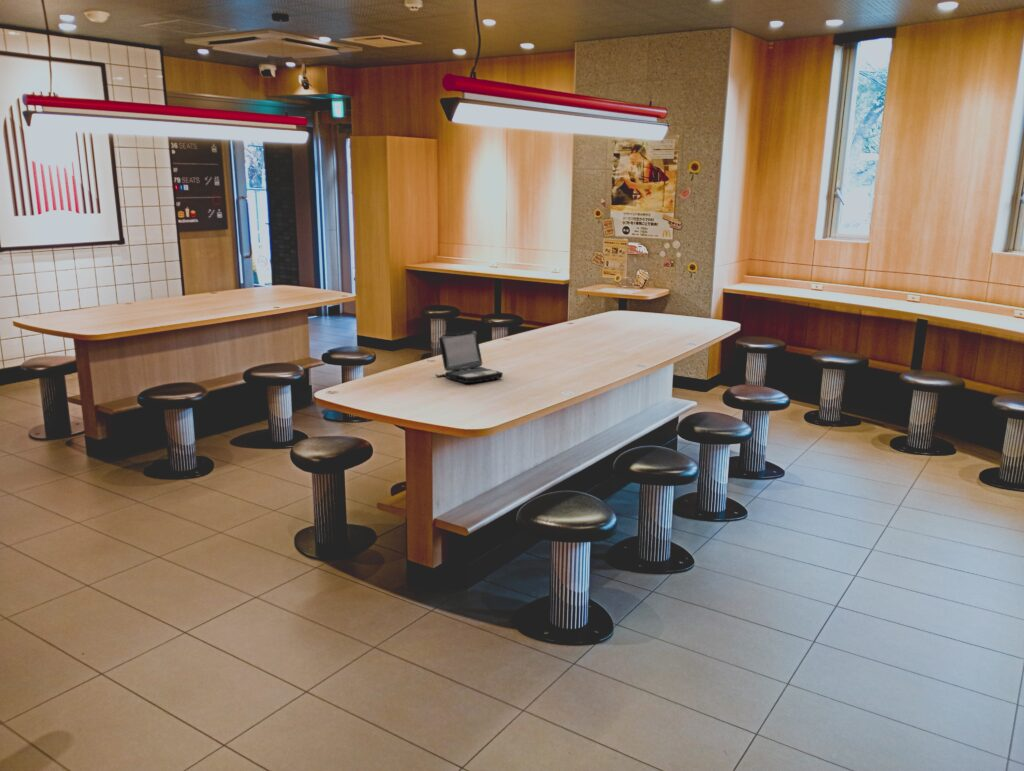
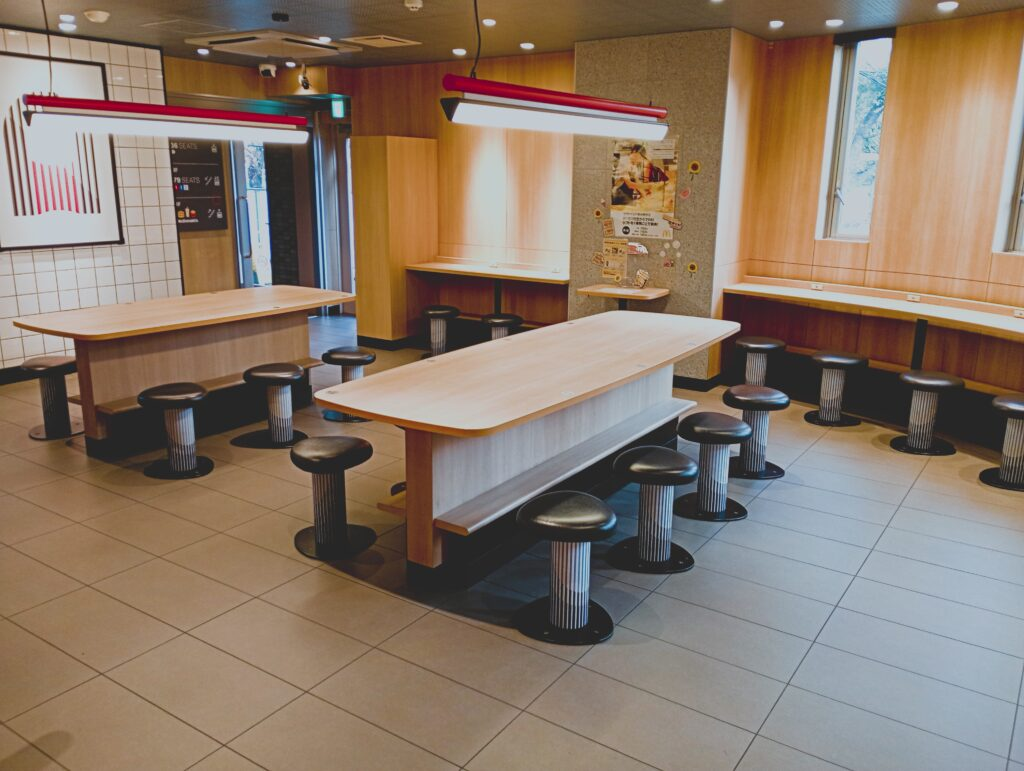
- laptop (469, 356)
